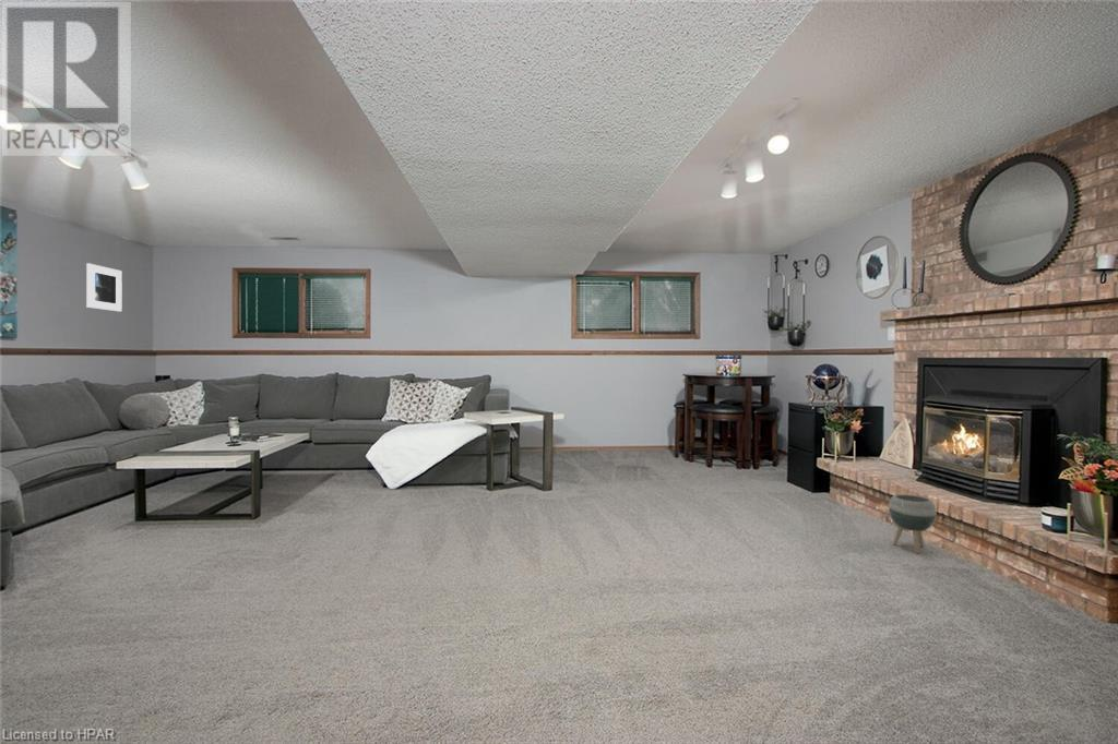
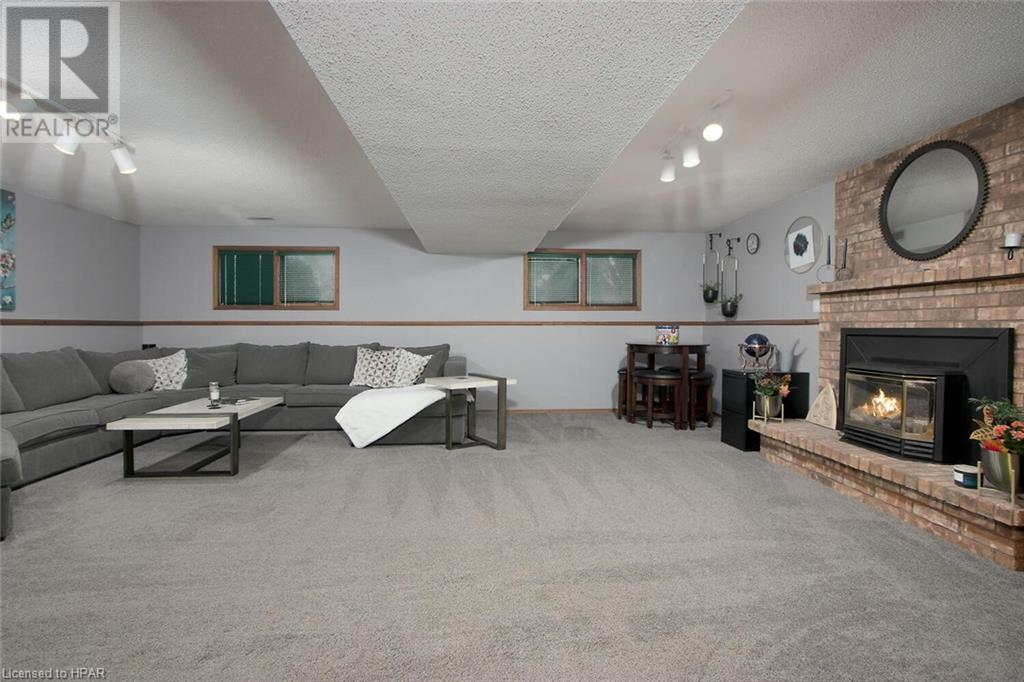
- planter (912, 523)
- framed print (105, 288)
